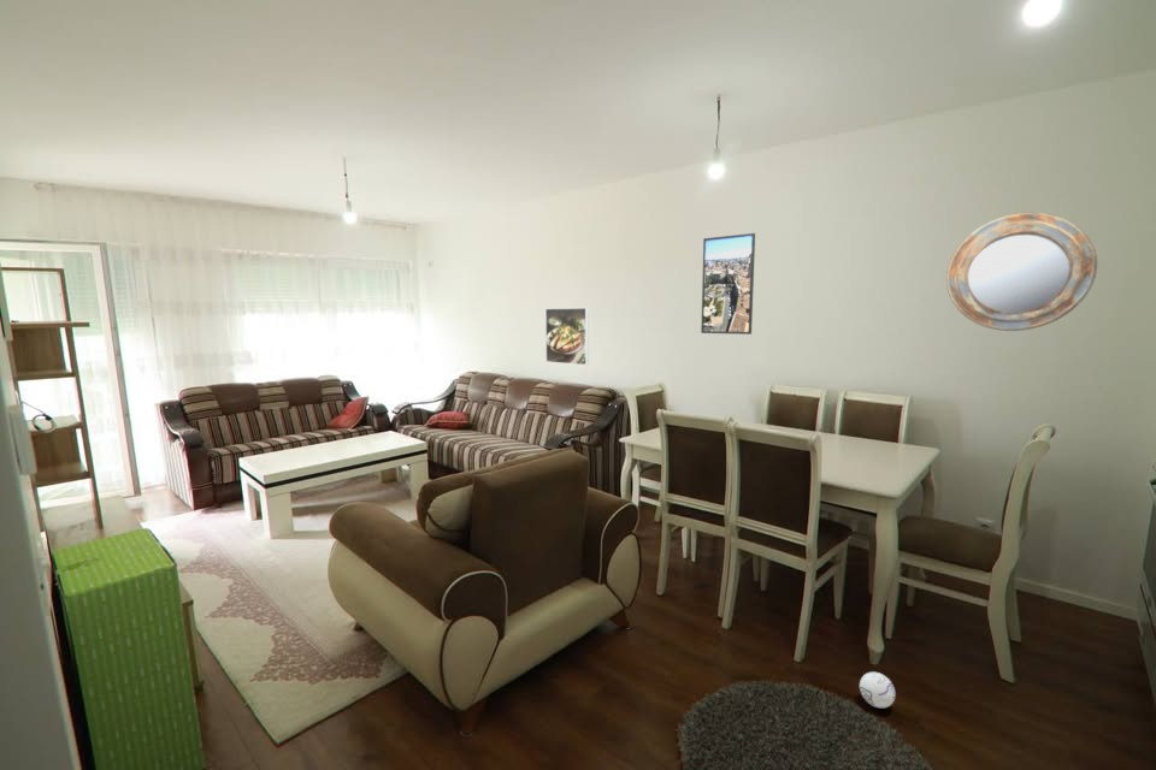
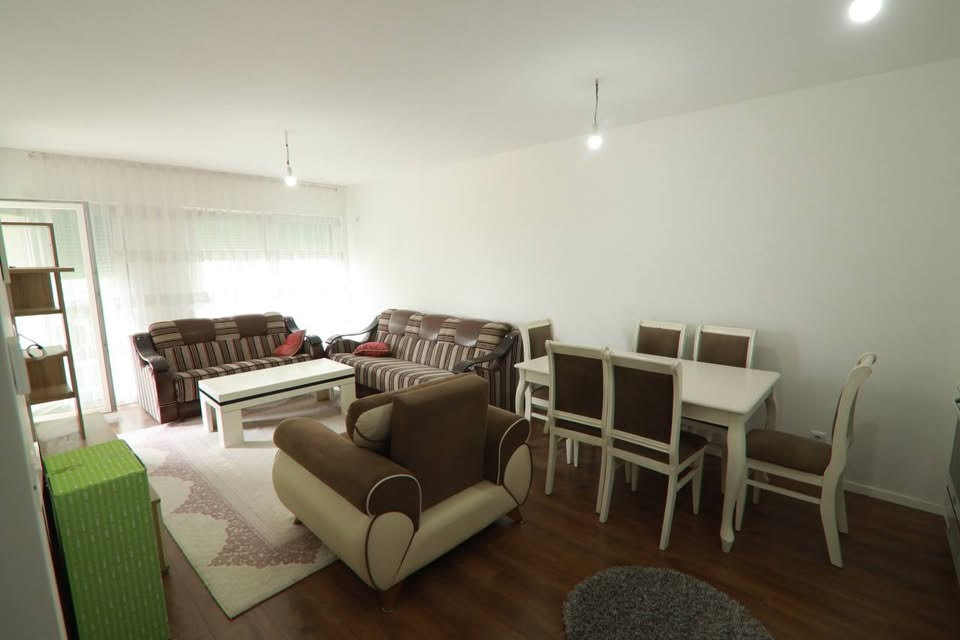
- home mirror (1016, 272)
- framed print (726, 285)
- ball (877, 689)
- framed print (566, 336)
